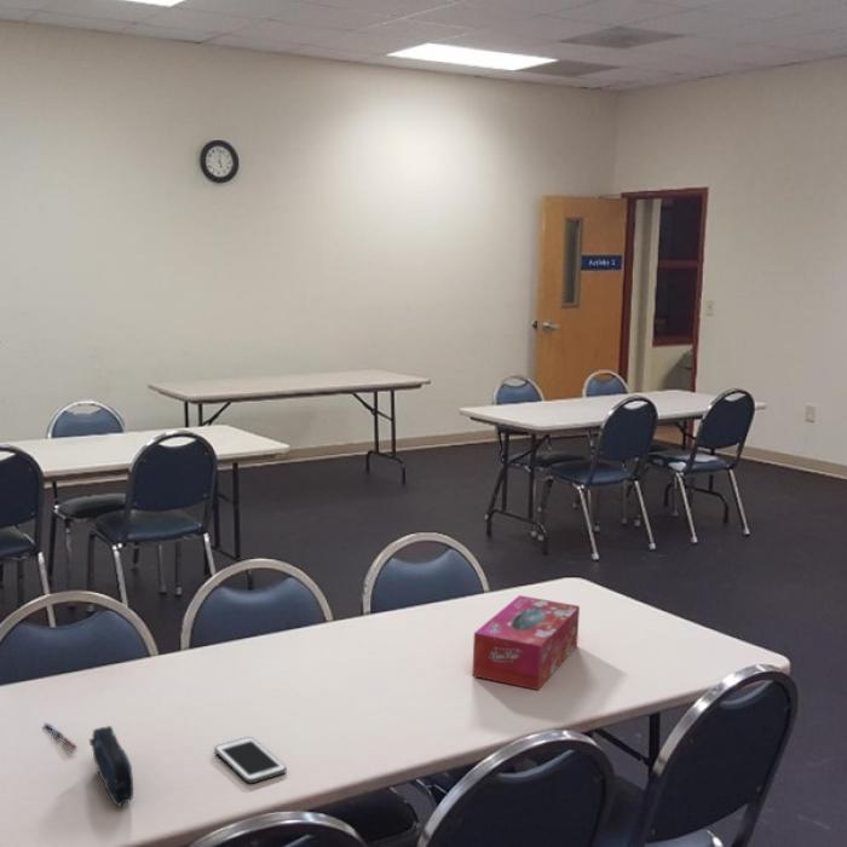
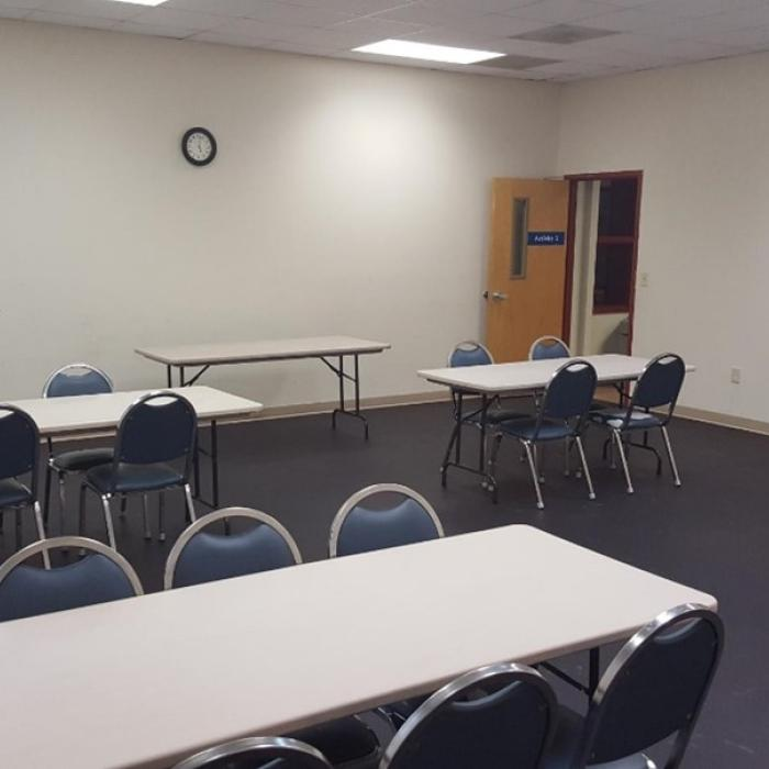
- tissue box (528, 639)
- pencil case (113, 764)
- pen (59, 734)
- cell phone (249, 759)
